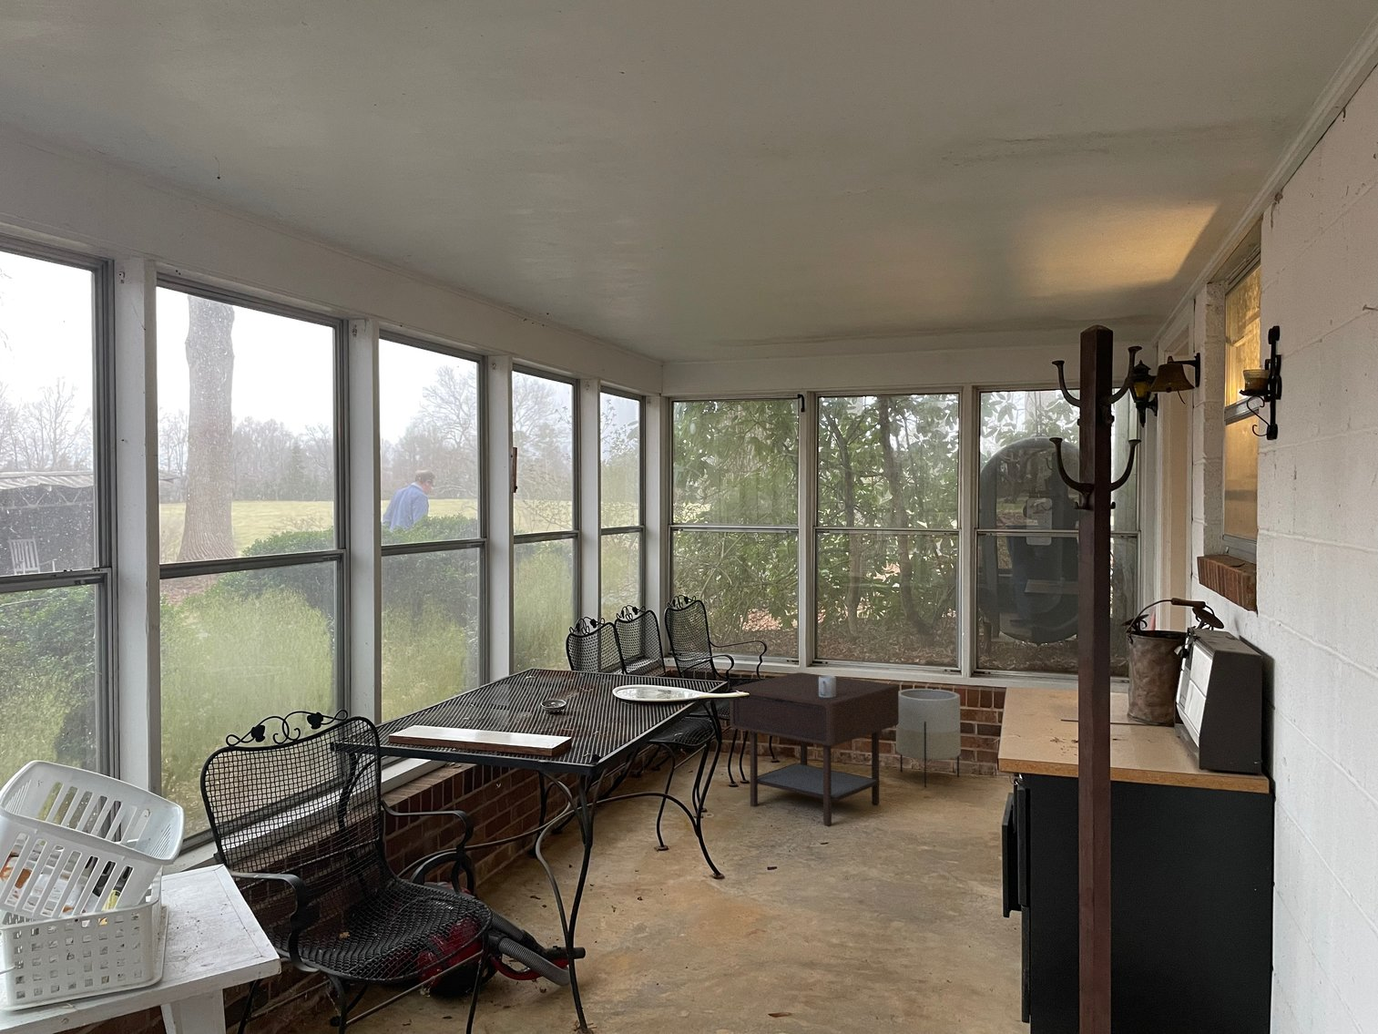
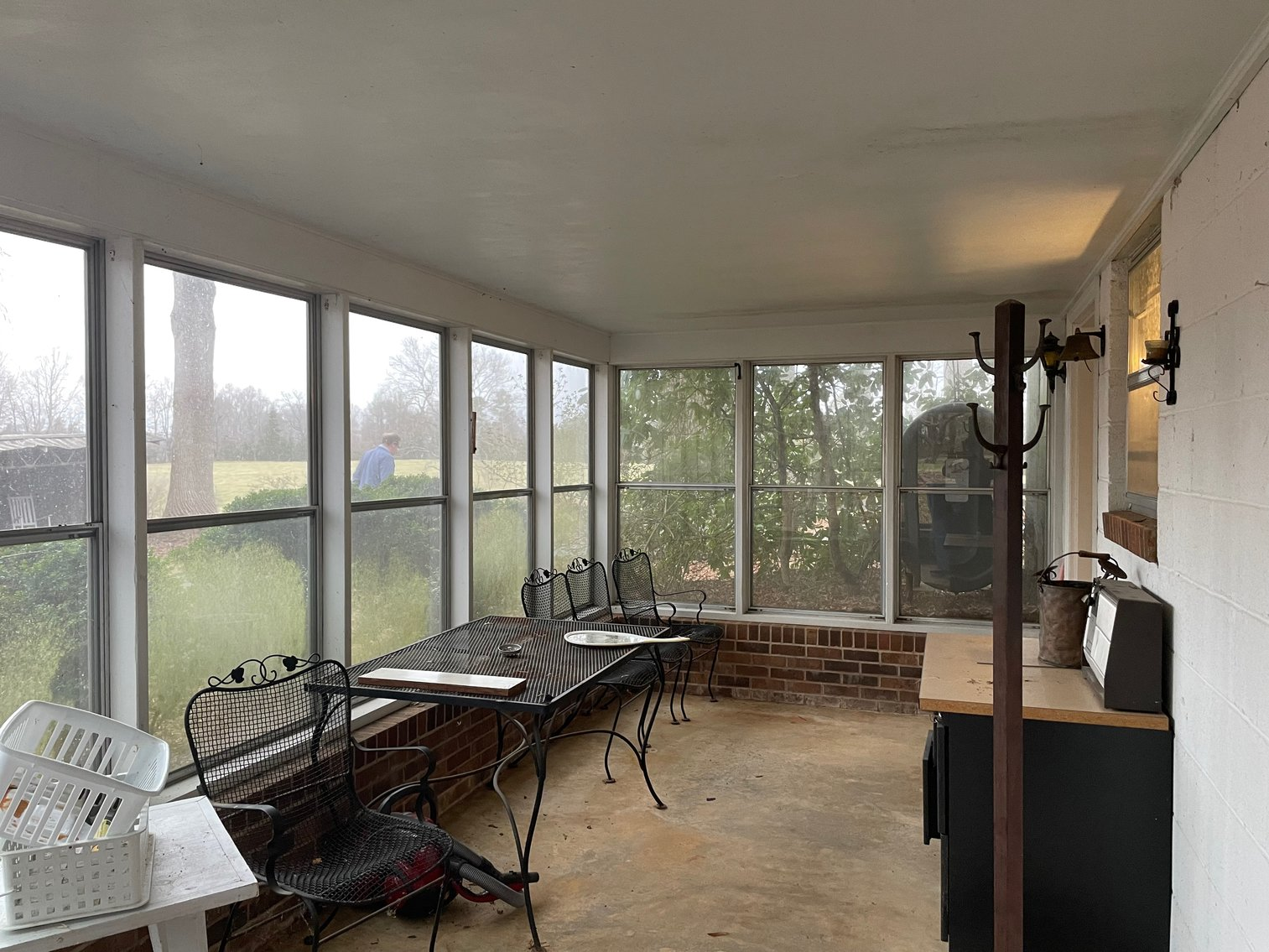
- side table (814, 743)
- planter (927, 736)
- mug (825, 686)
